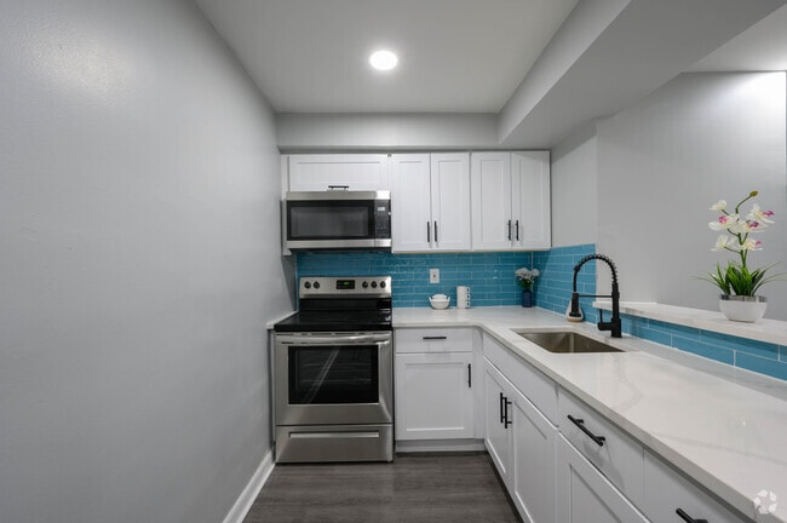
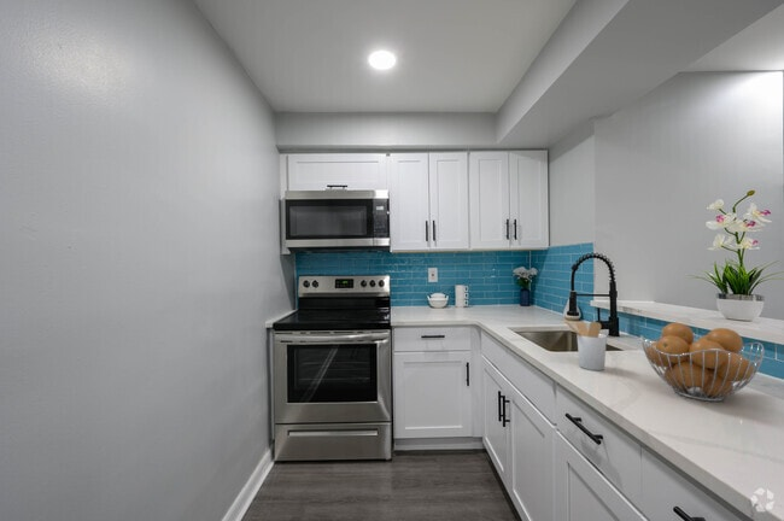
+ utensil holder (584, 343)
+ fruit basket (697, 359)
